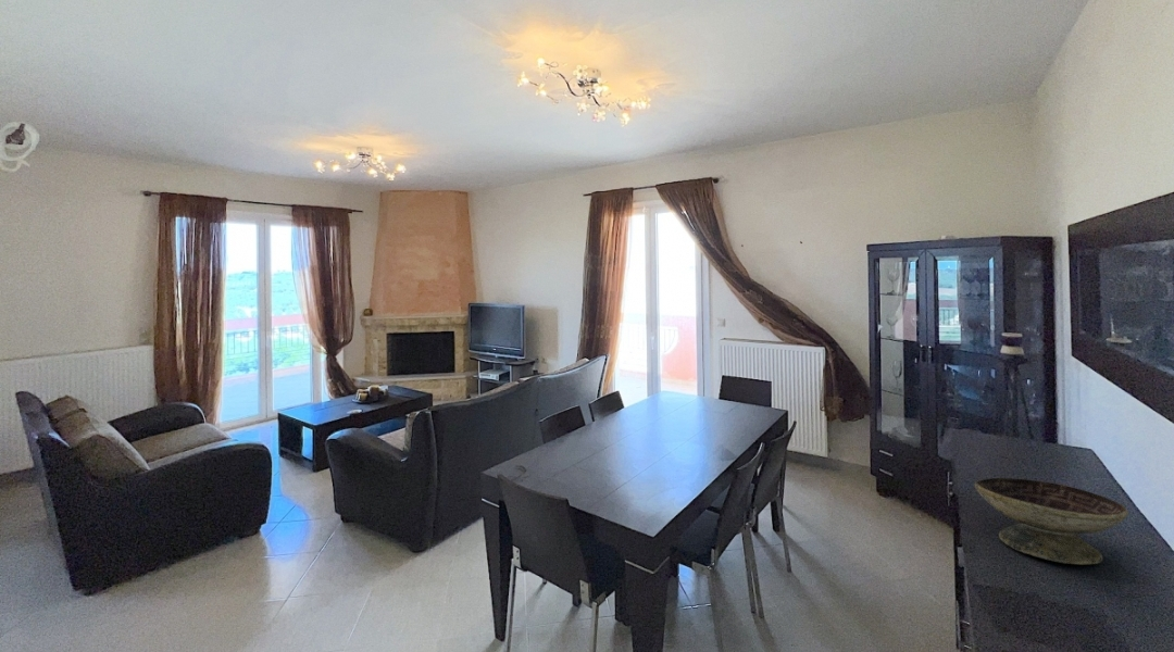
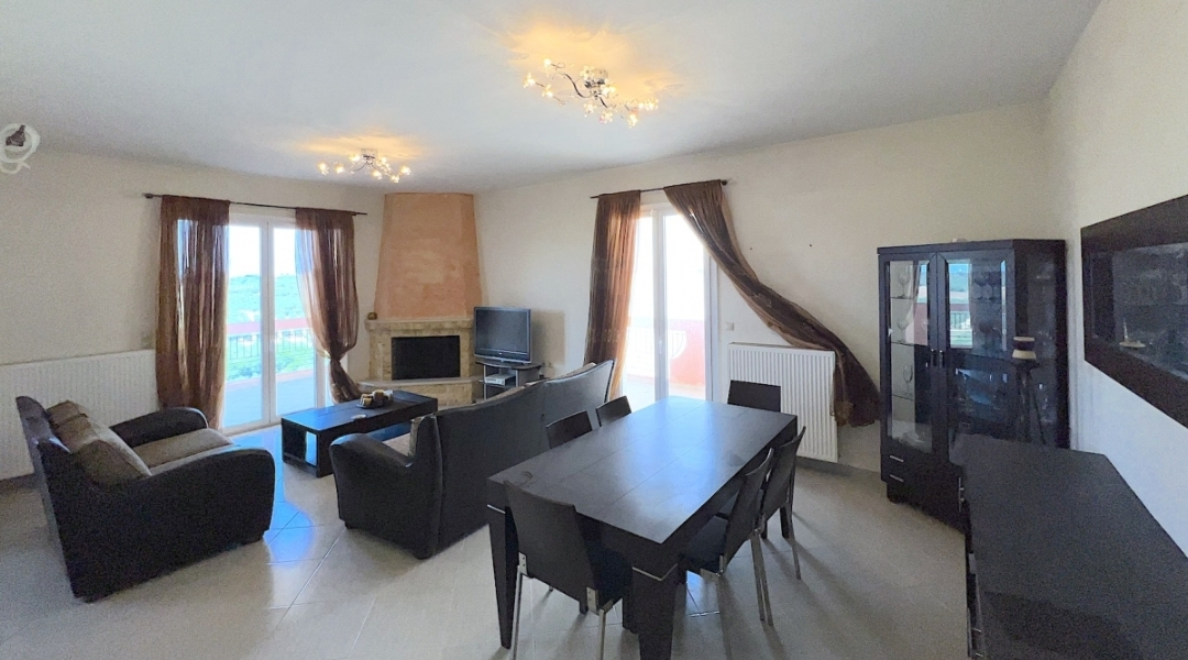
- decorative bowl (1046, 517)
